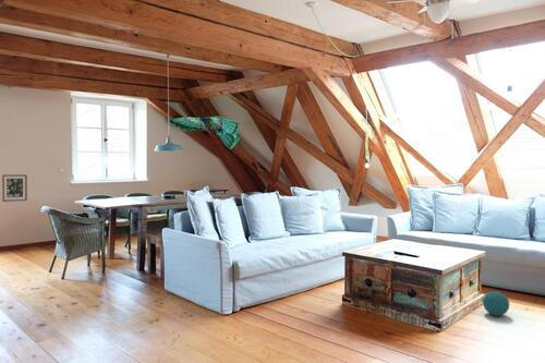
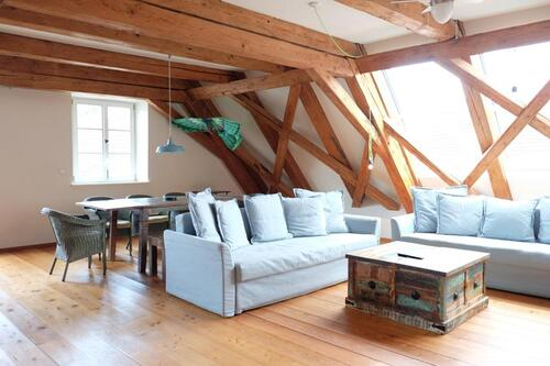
- wall art (14, 187)
- decorative ball (496, 303)
